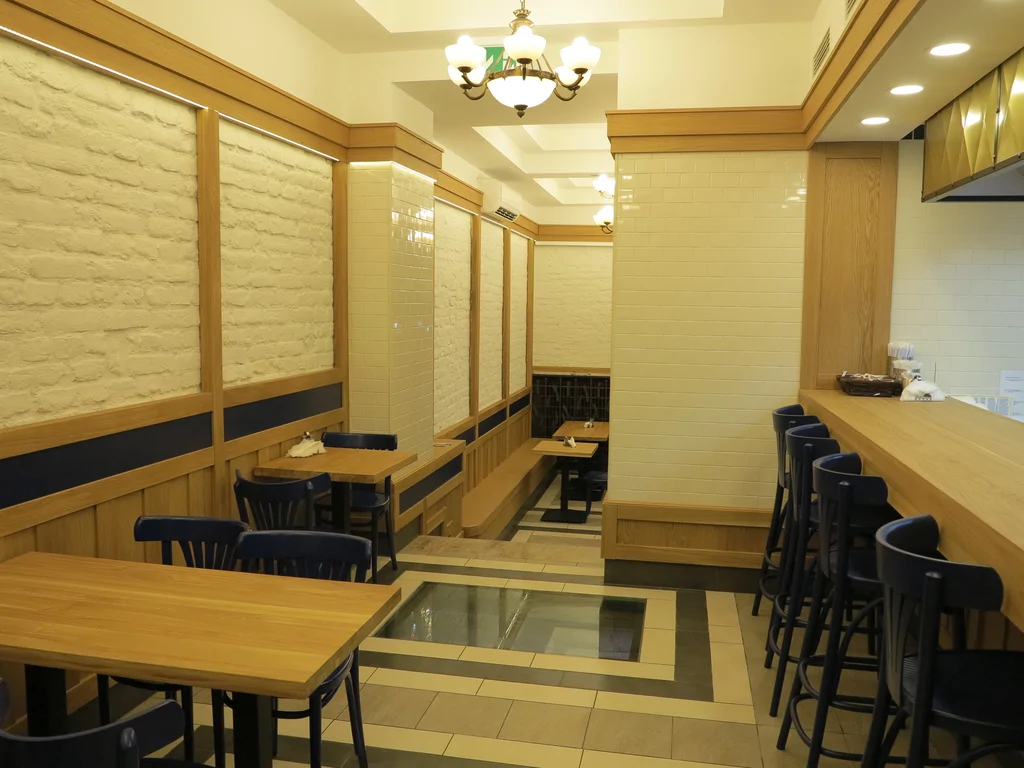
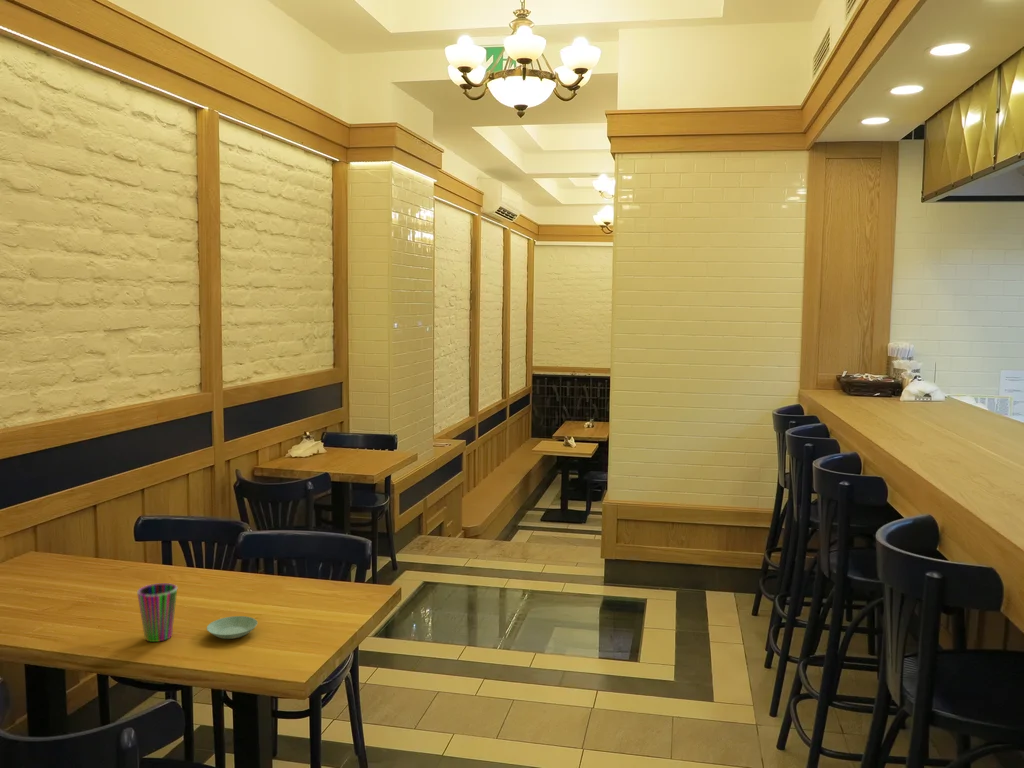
+ cup (157, 613)
+ saucer (232, 629)
